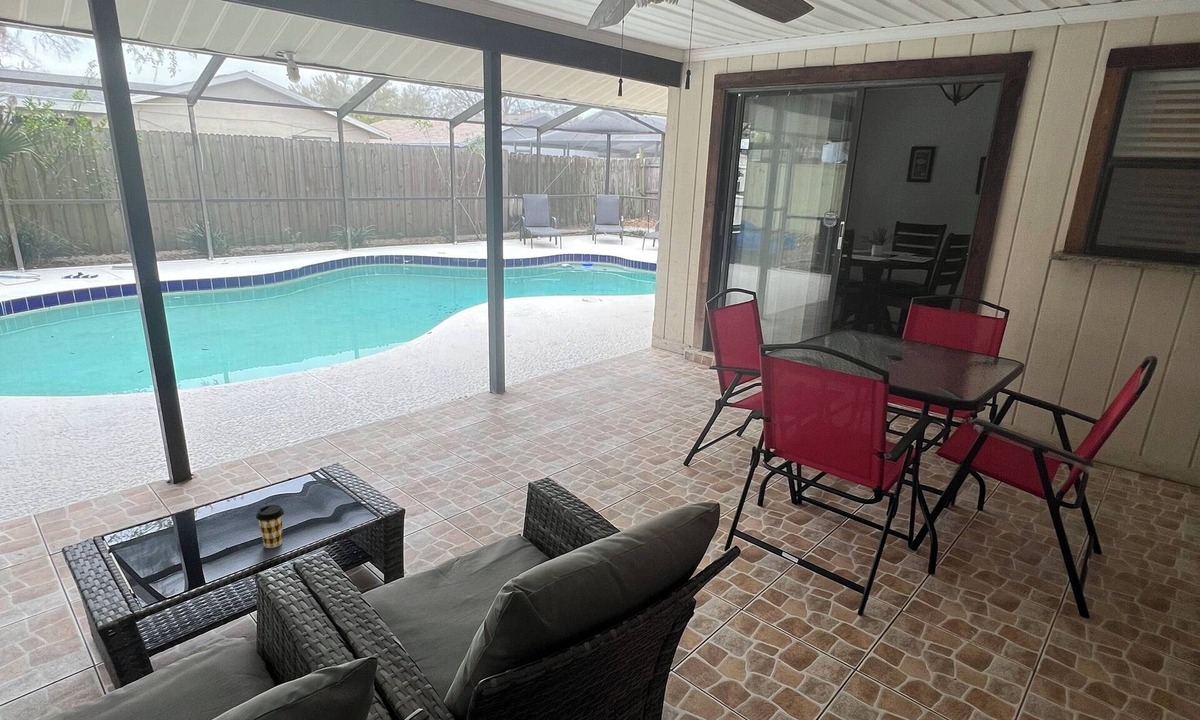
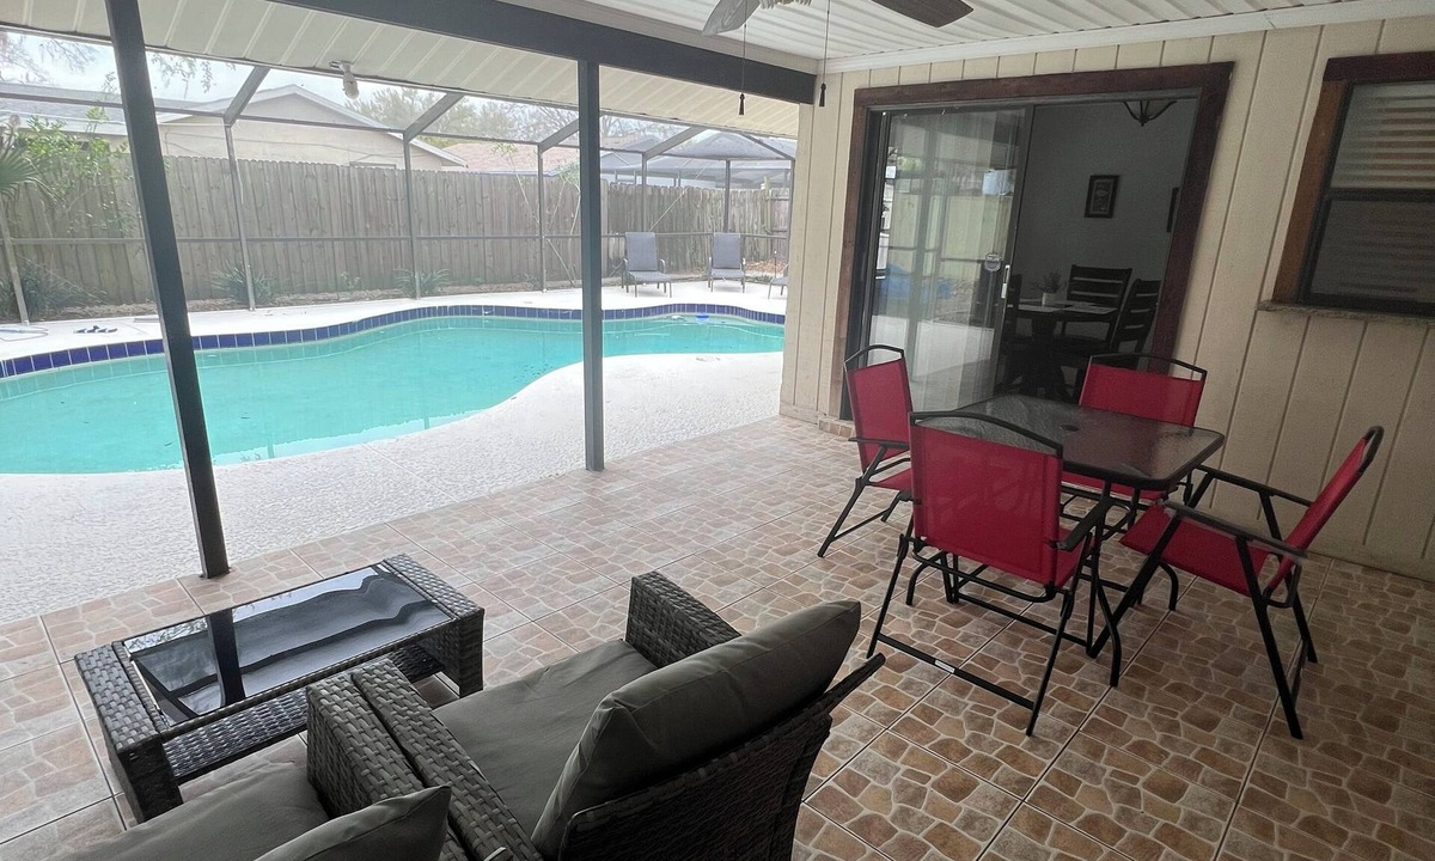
- coffee cup (271, 526)
